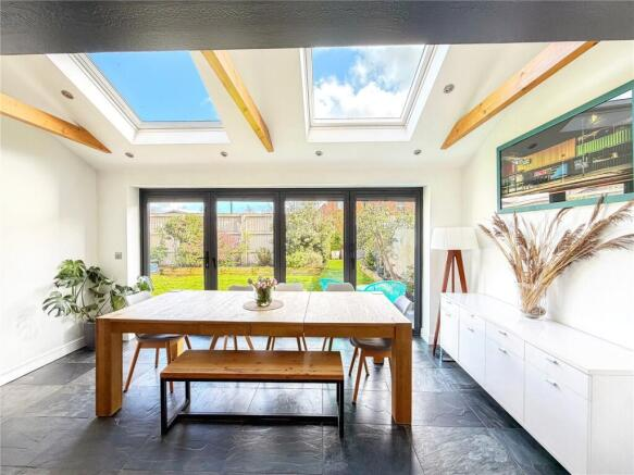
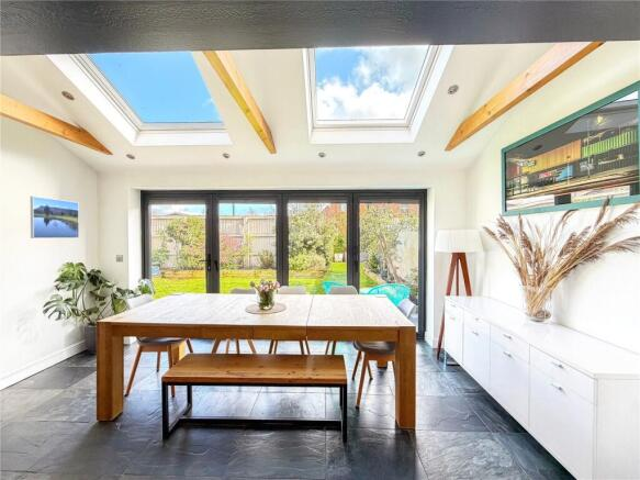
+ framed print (56, 219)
